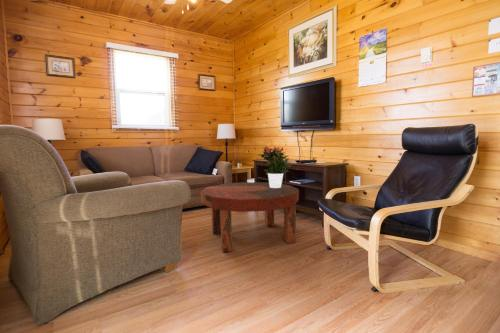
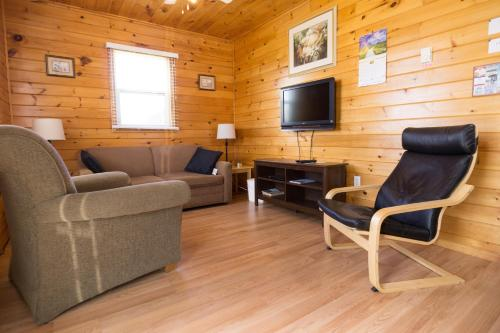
- coffee table (249, 211)
- potted flower (274, 166)
